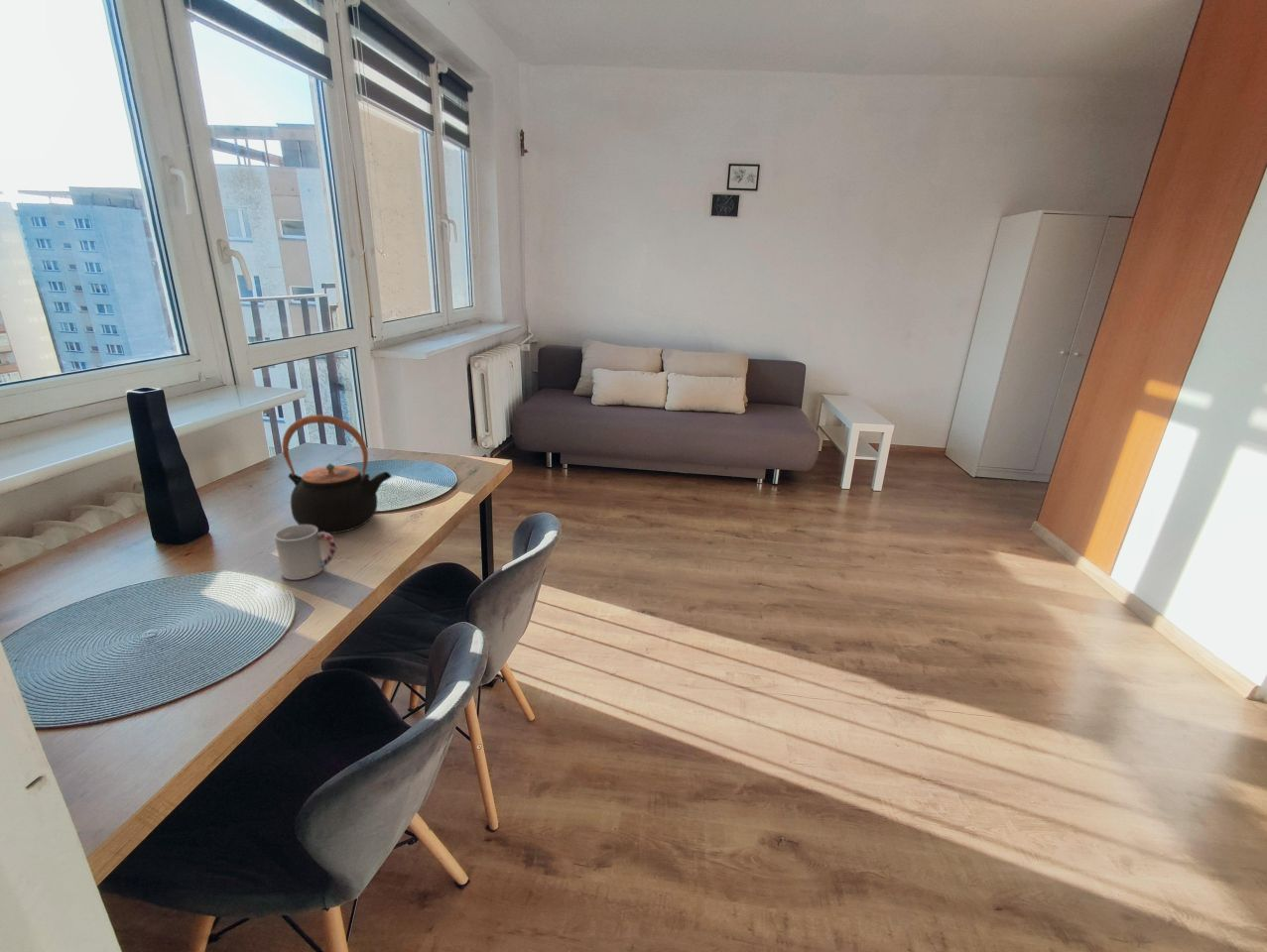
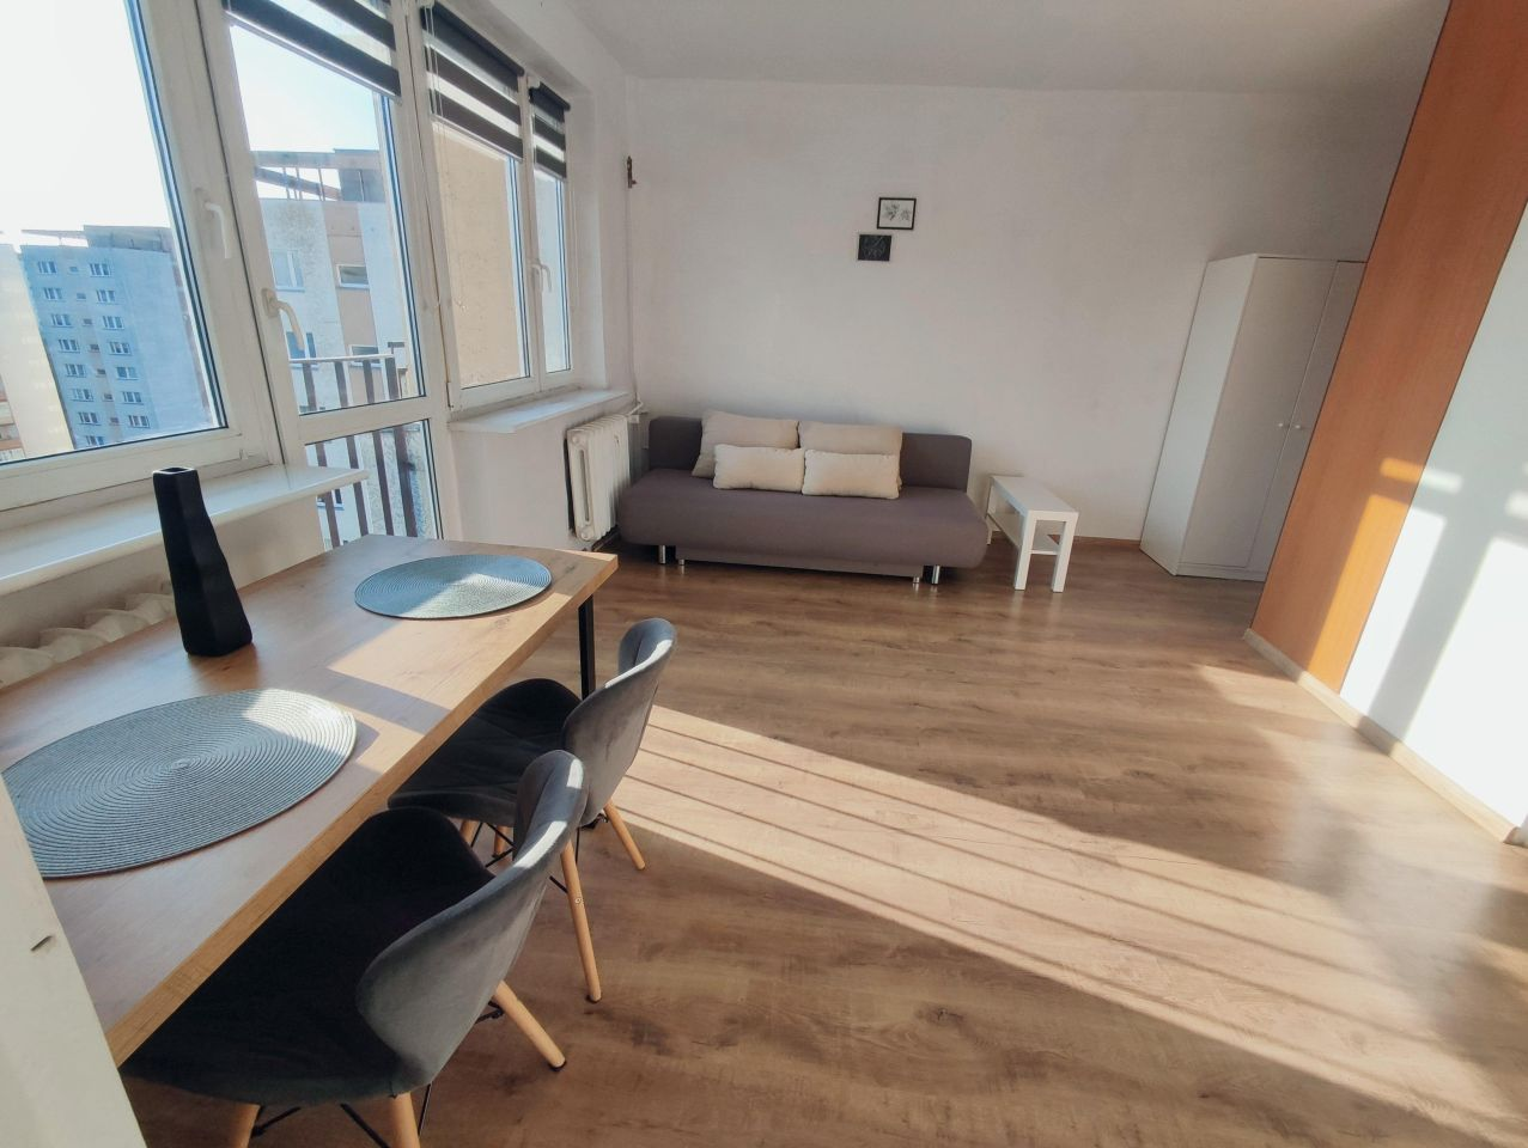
- teapot (338, 470)
- cup (309, 550)
